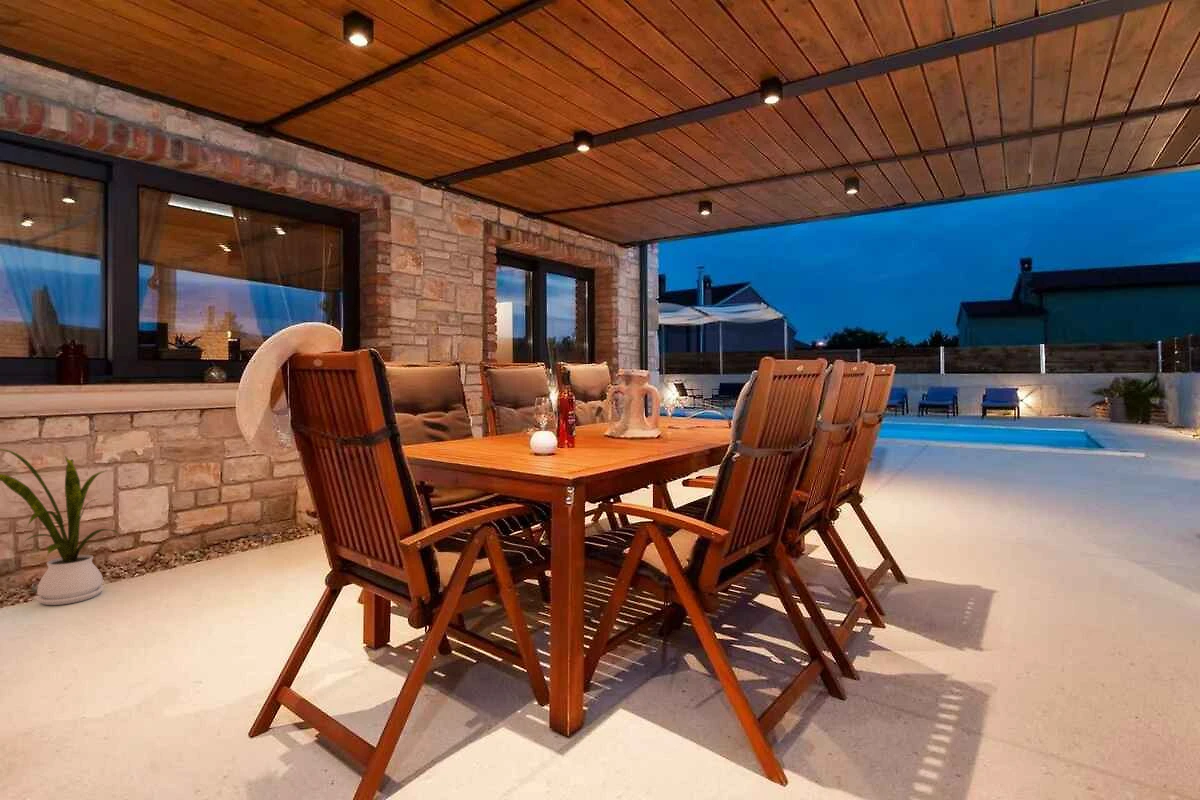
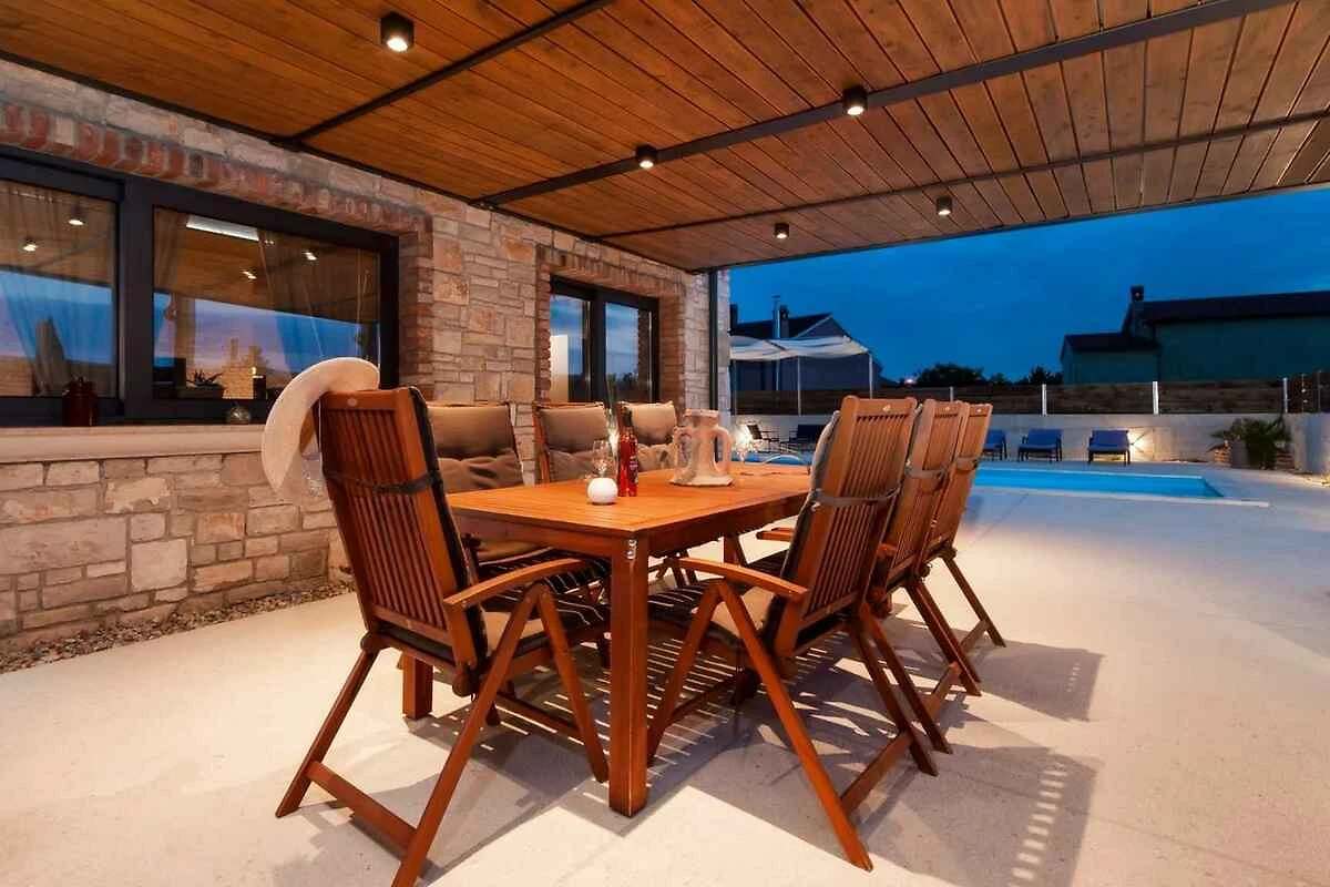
- house plant (60, 521)
